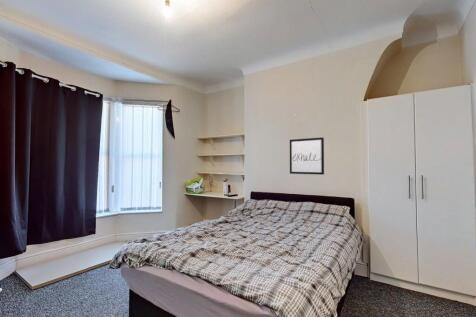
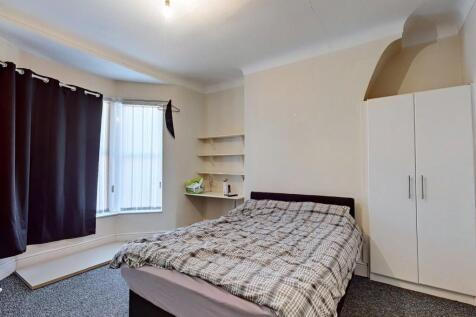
- wall art (306, 156)
